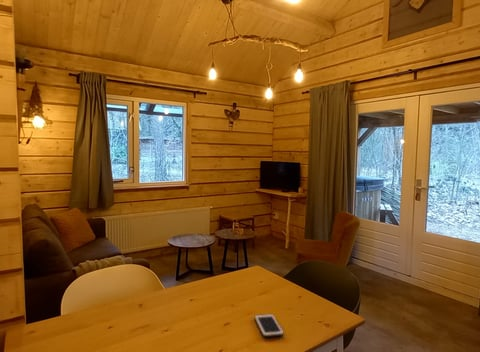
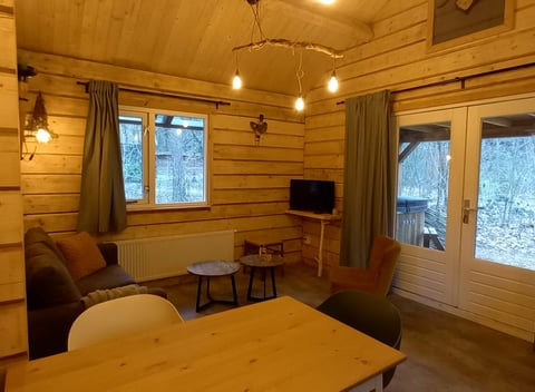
- cell phone (268, 325)
